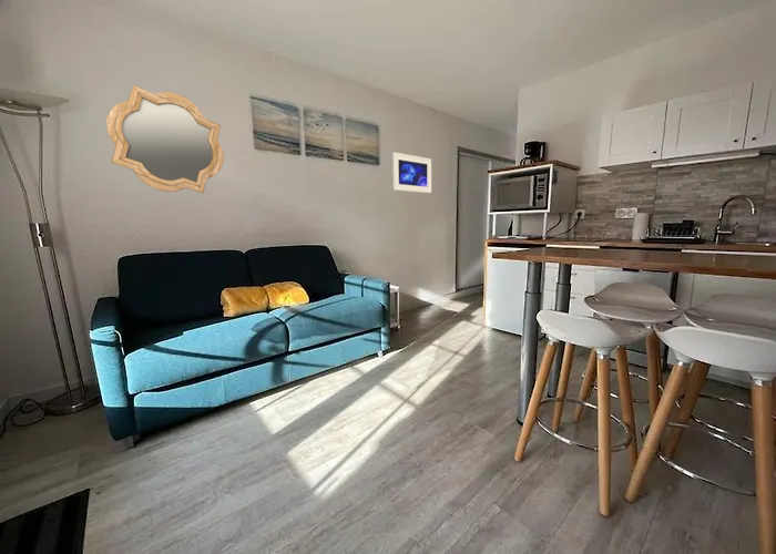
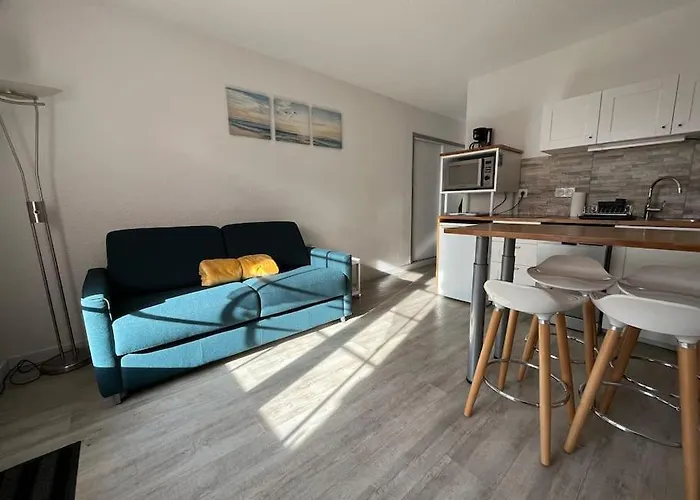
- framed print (412, 173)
- mirror (170, 142)
